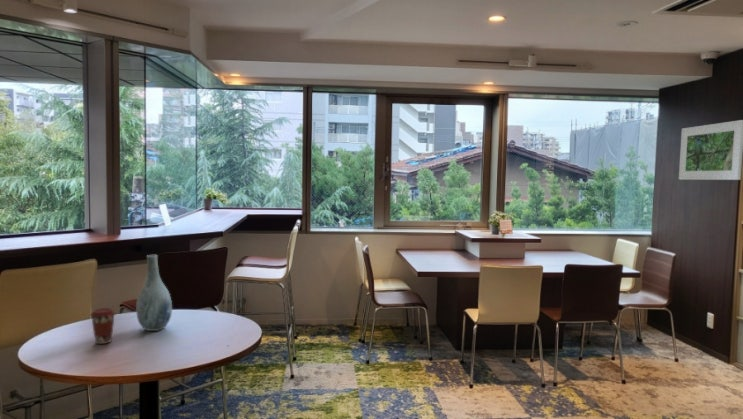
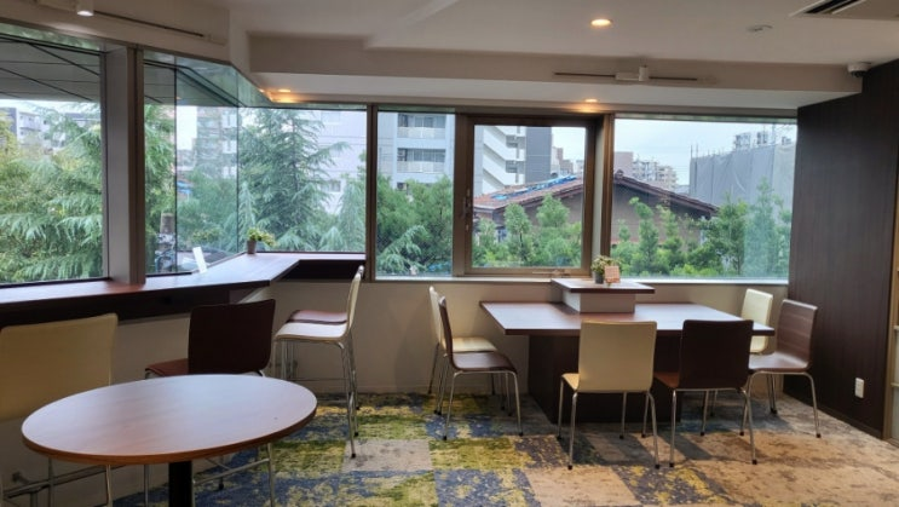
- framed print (708, 152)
- coffee cup (103, 325)
- vase (154, 291)
